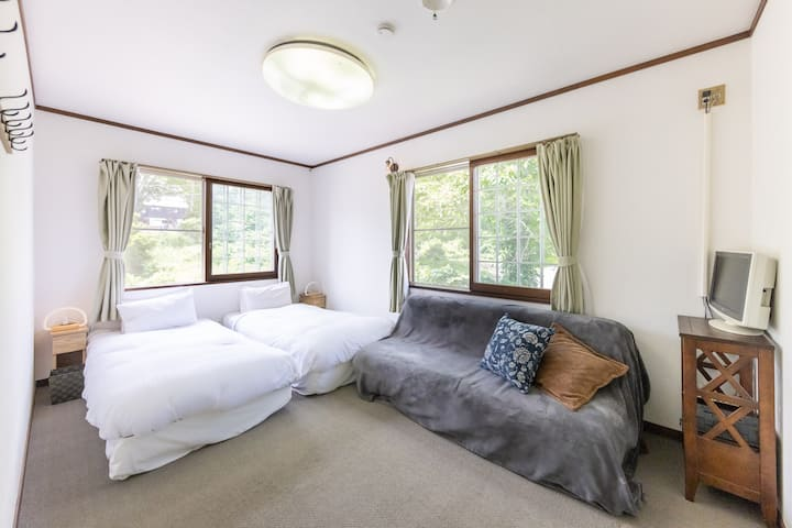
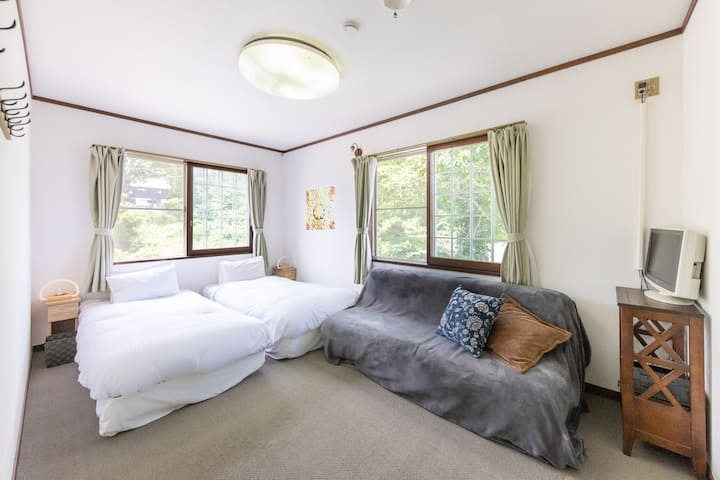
+ wall art (319, 209)
